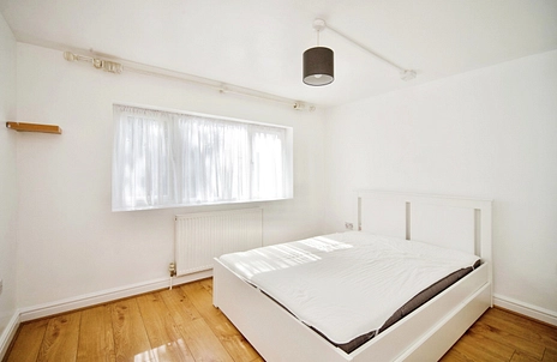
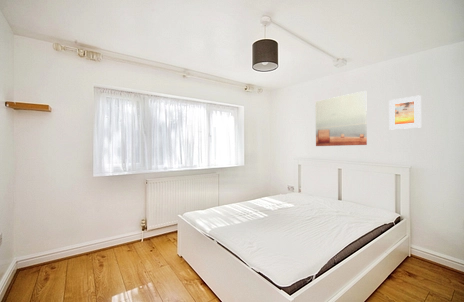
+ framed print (404, 113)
+ wall art (338, 121)
